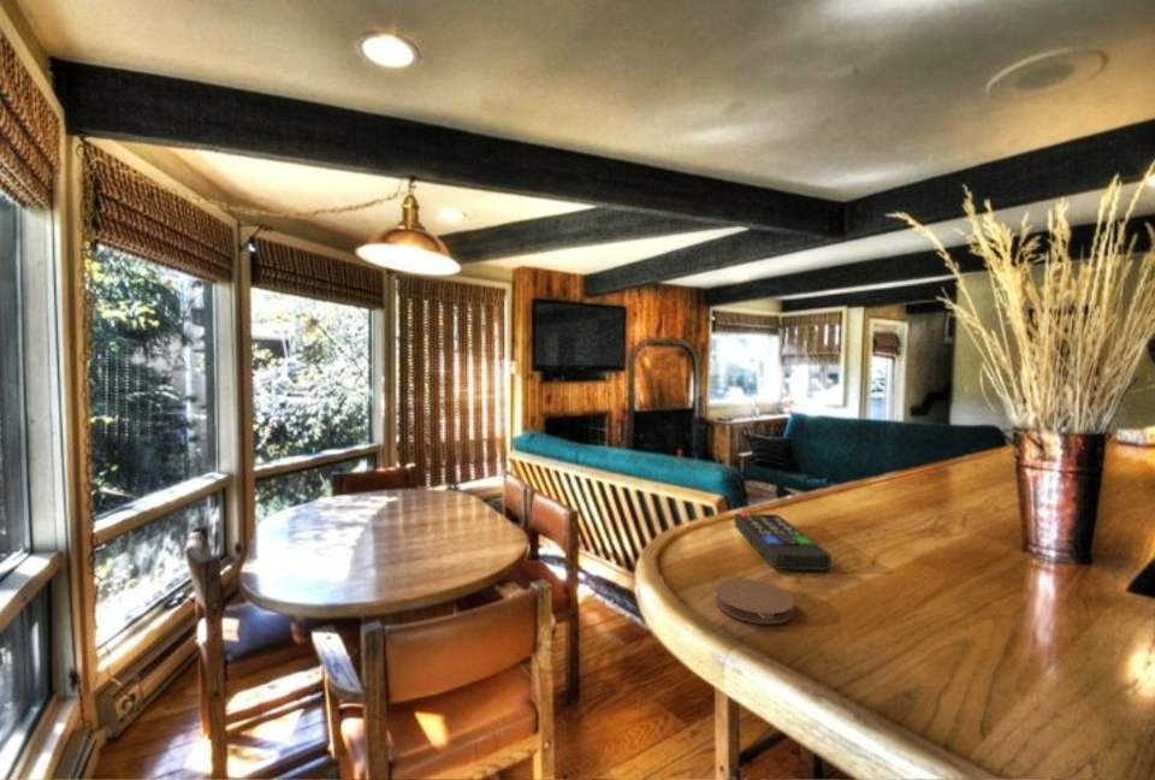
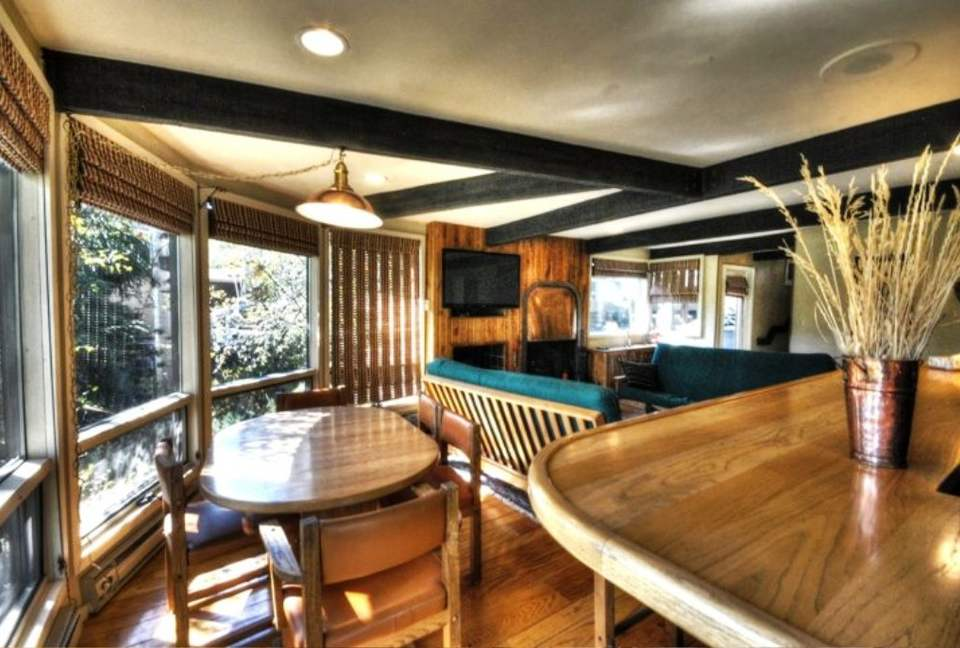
- coaster (753, 599)
- remote control (776, 537)
